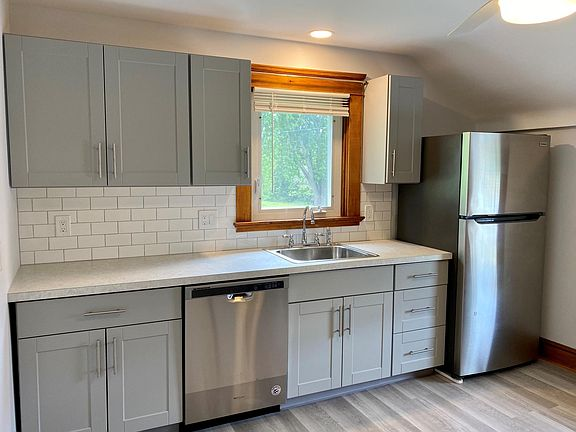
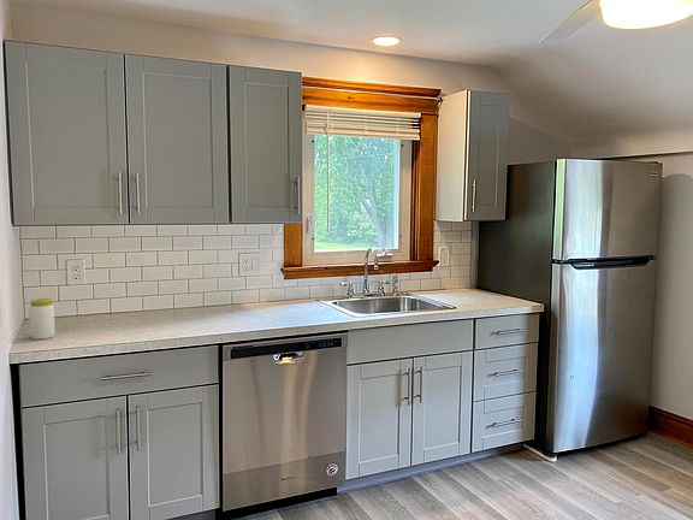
+ jar (41, 318)
